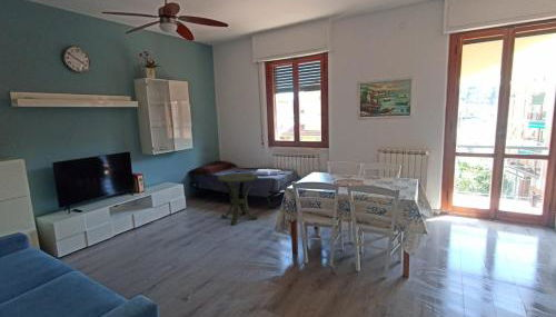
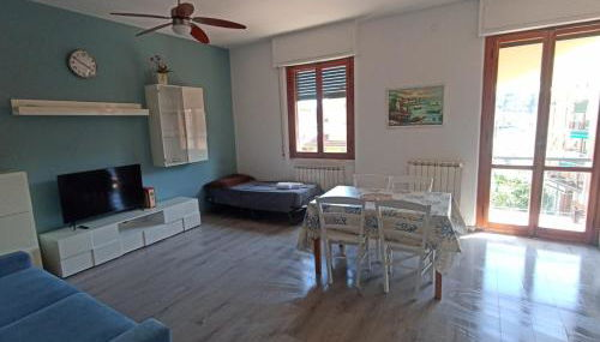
- side table (238, 197)
